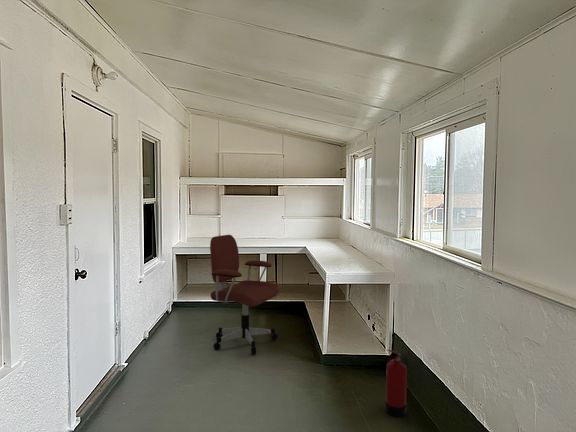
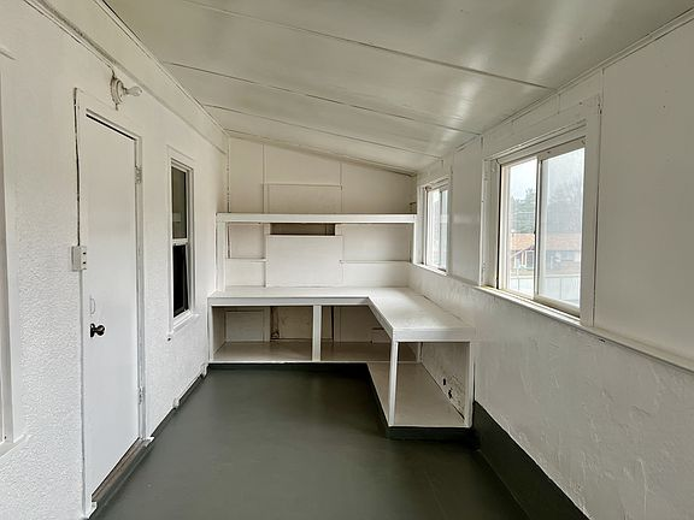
- office chair (241, 289)
- fire extinguisher (397, 377)
